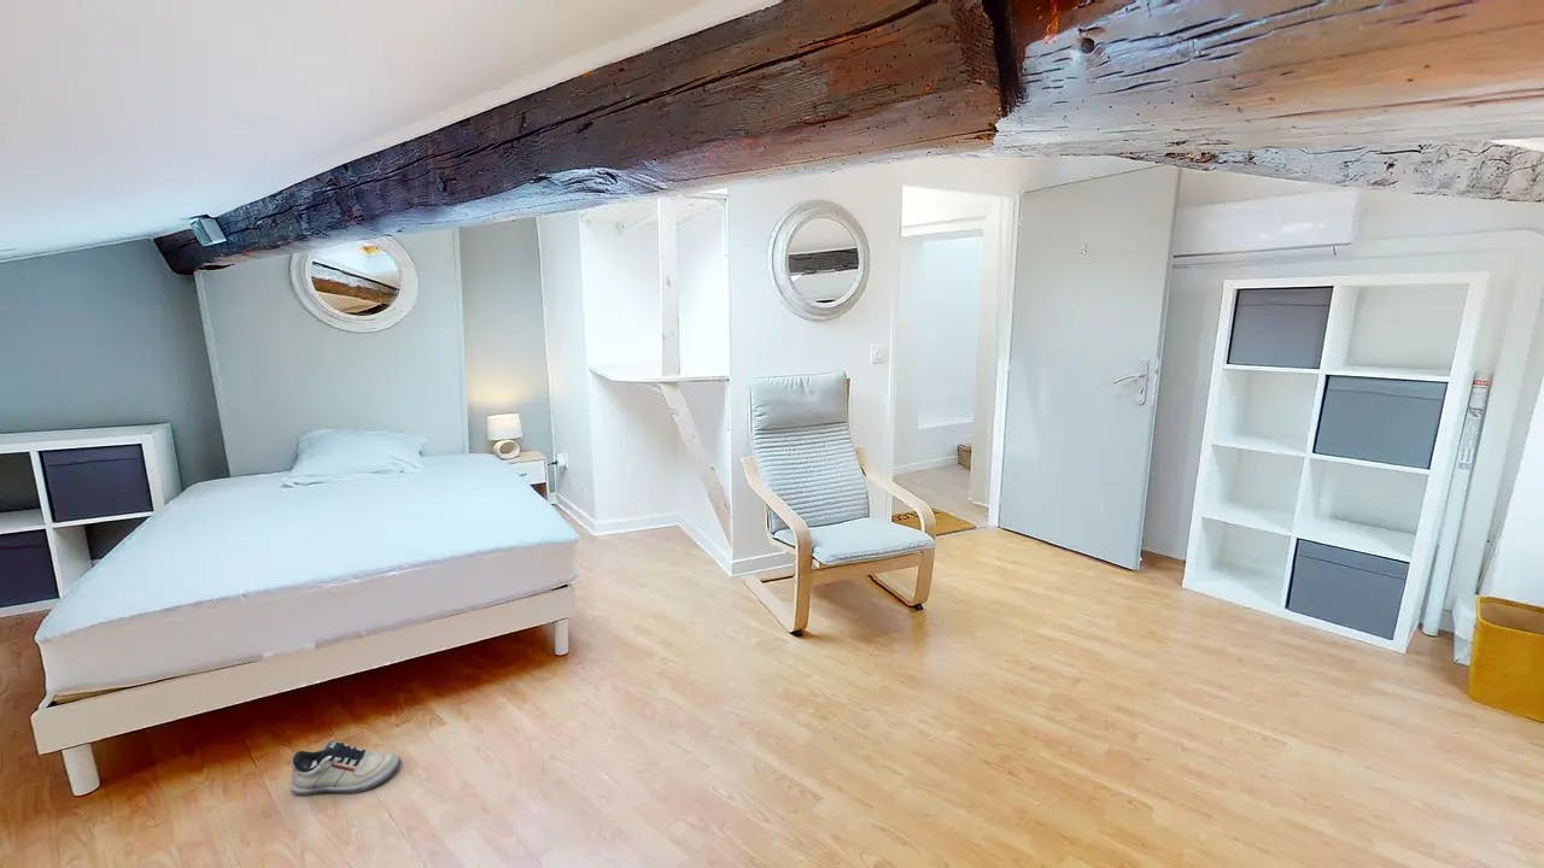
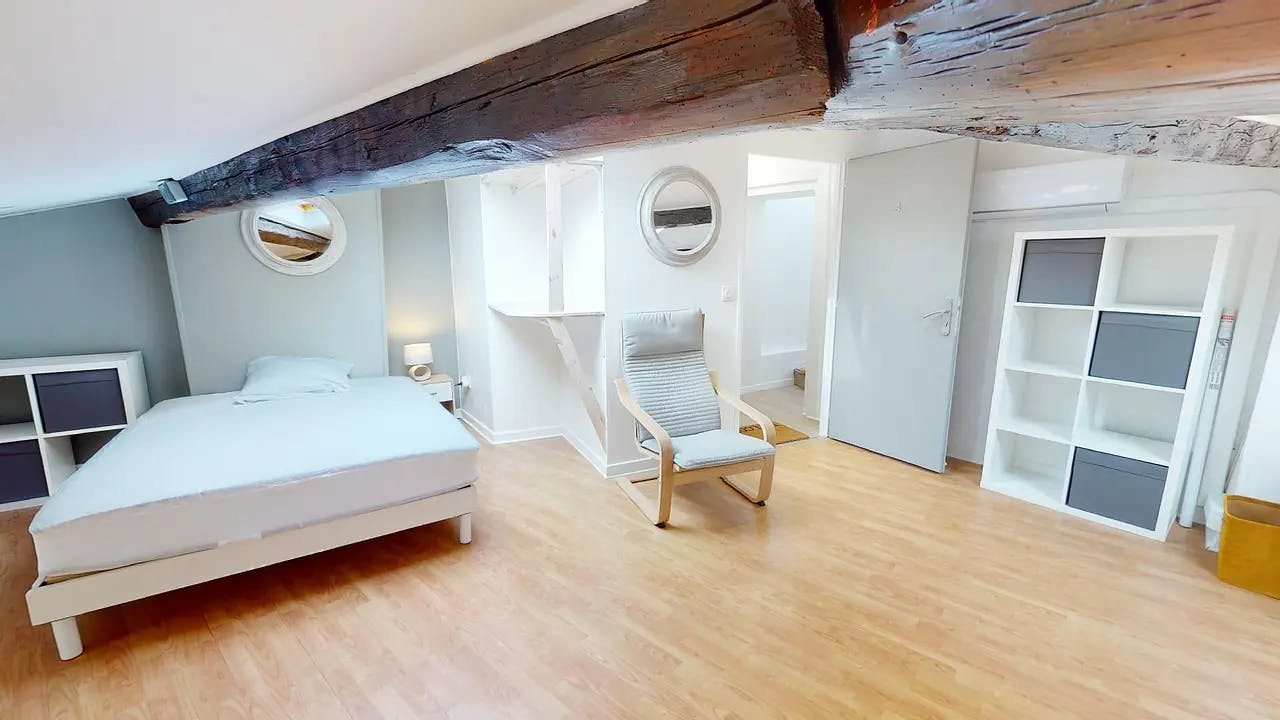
- shoe (345, 761)
